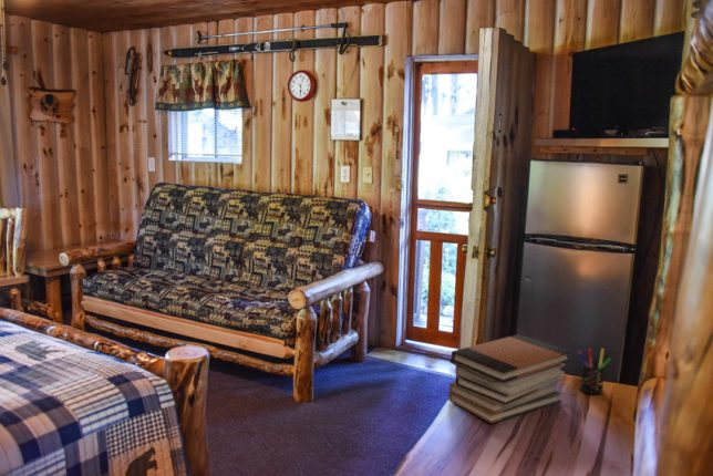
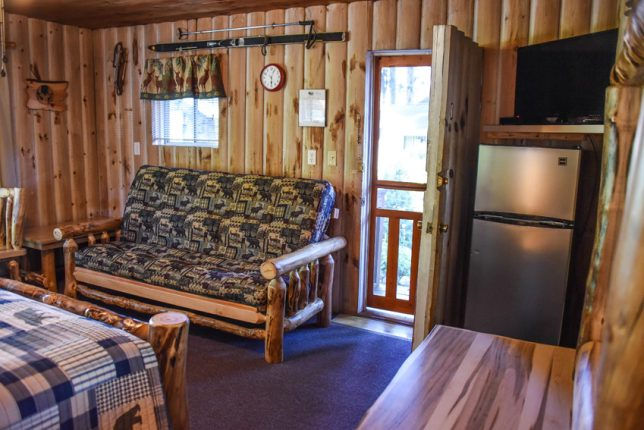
- book stack (509, 375)
- pen holder (595, 369)
